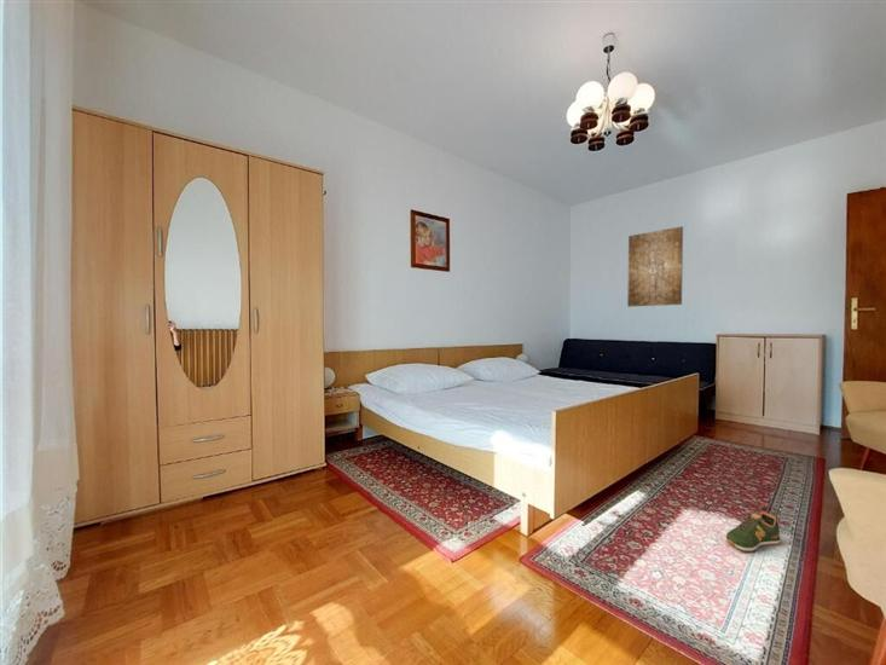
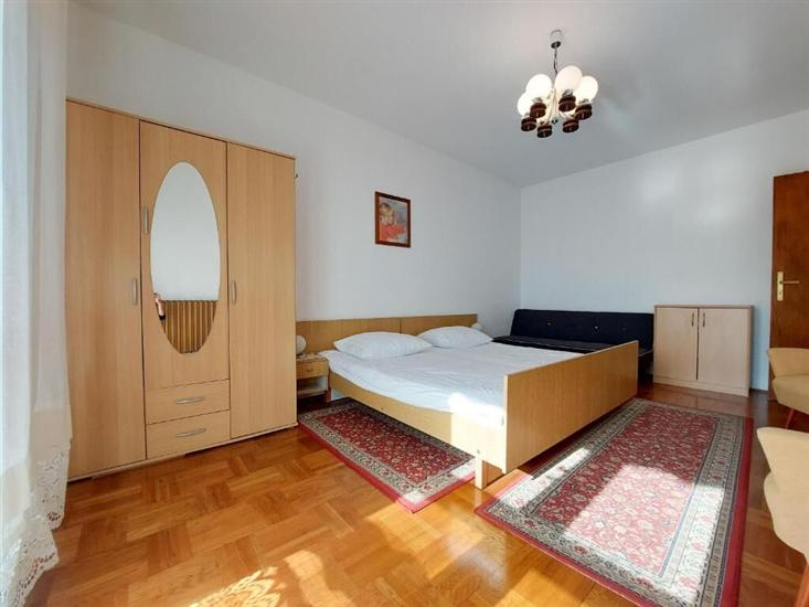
- wall art (654, 268)
- shoe (753, 530)
